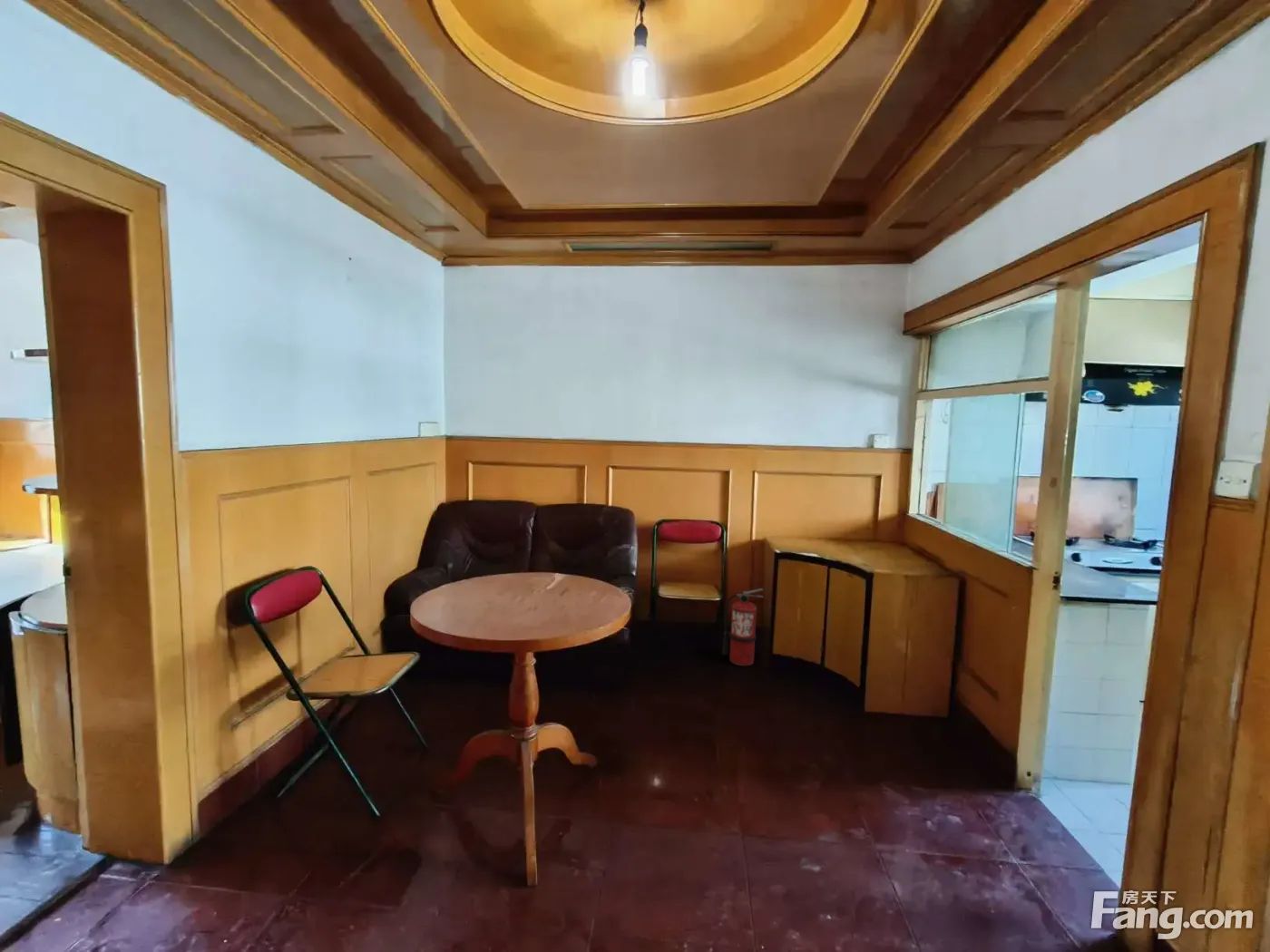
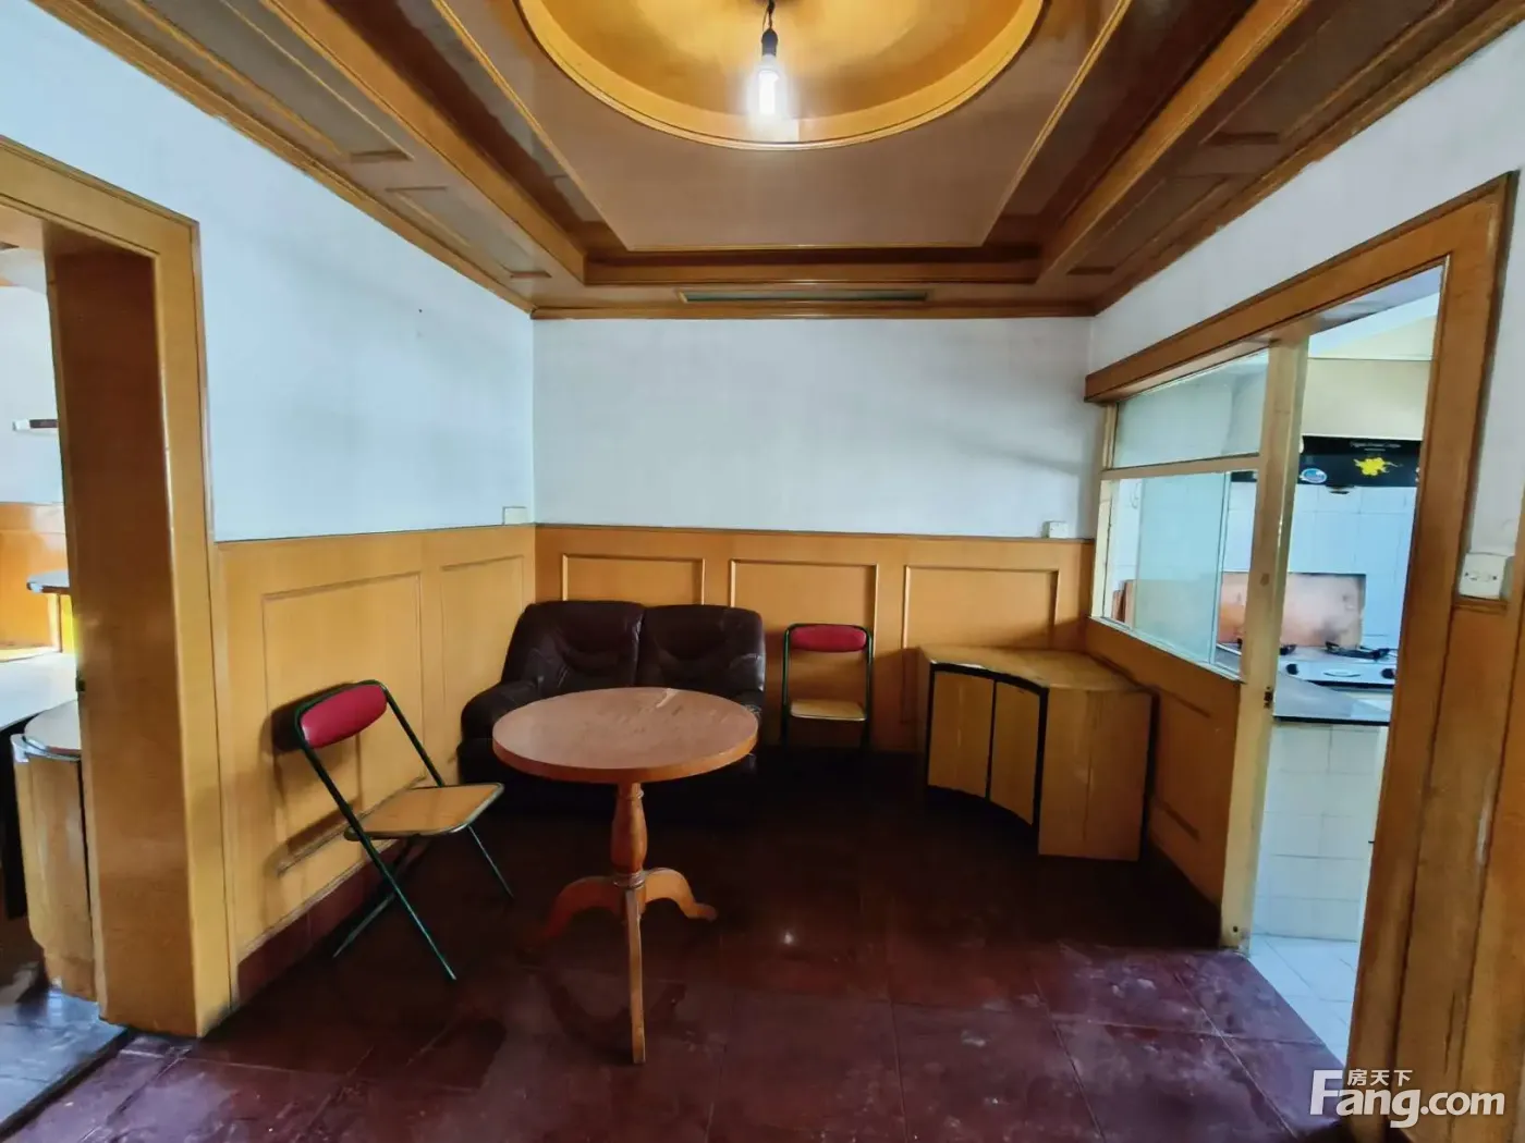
- fire extinguisher (742, 623)
